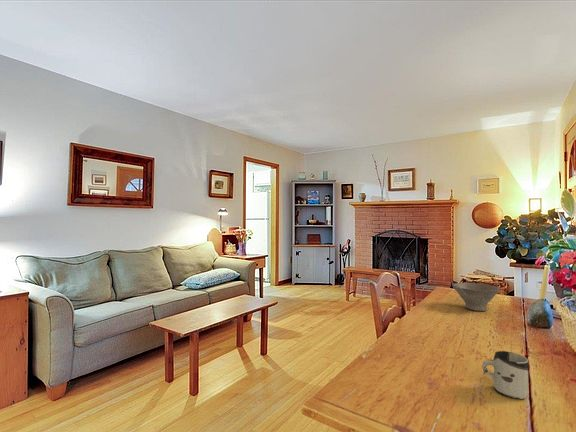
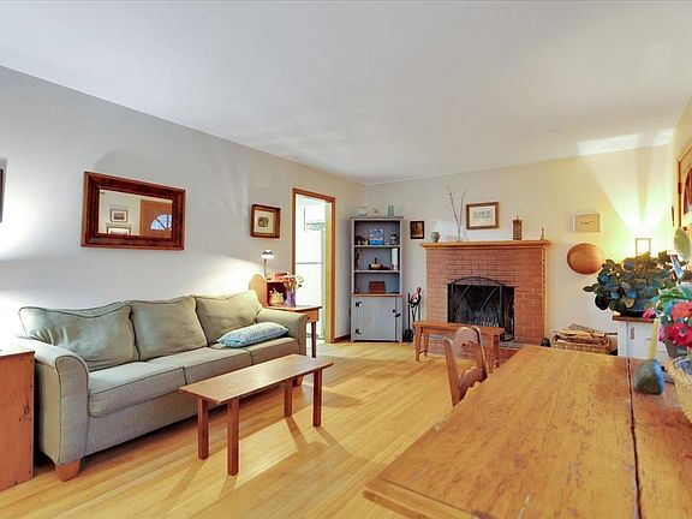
- cup (504, 372)
- bowl (475, 297)
